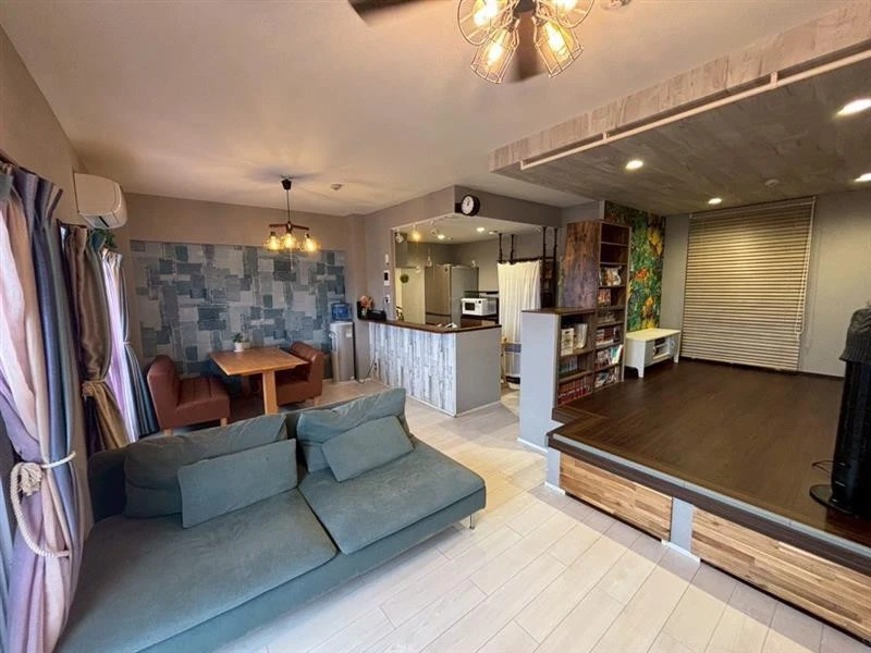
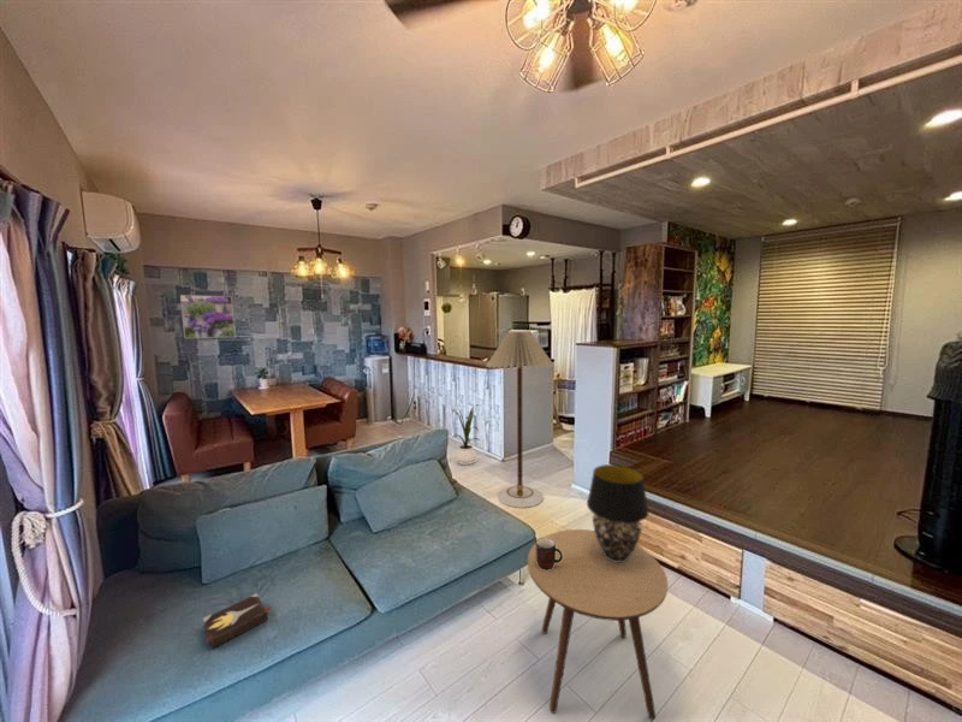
+ side table (593, 616)
+ mug (548, 554)
+ floor lamp (519, 415)
+ table lamp (616, 514)
+ house plant (467, 432)
+ hardback book (236, 619)
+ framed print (208, 316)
